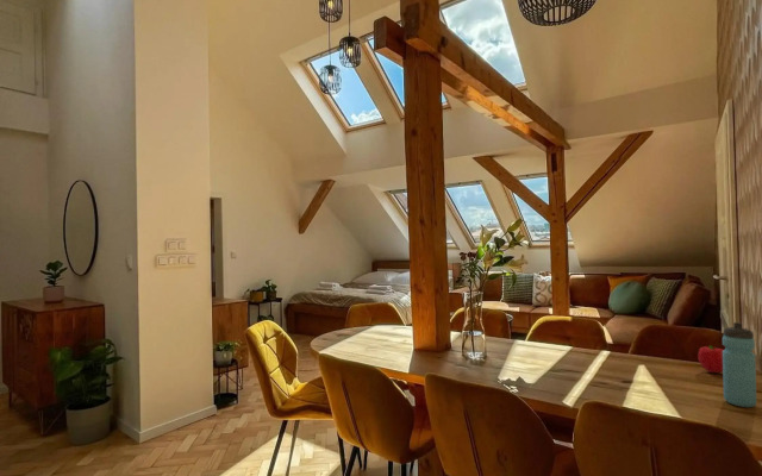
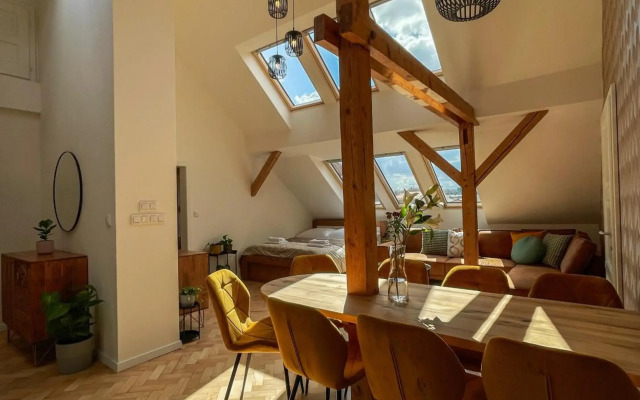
- water bottle (738, 362)
- fruit (713, 358)
